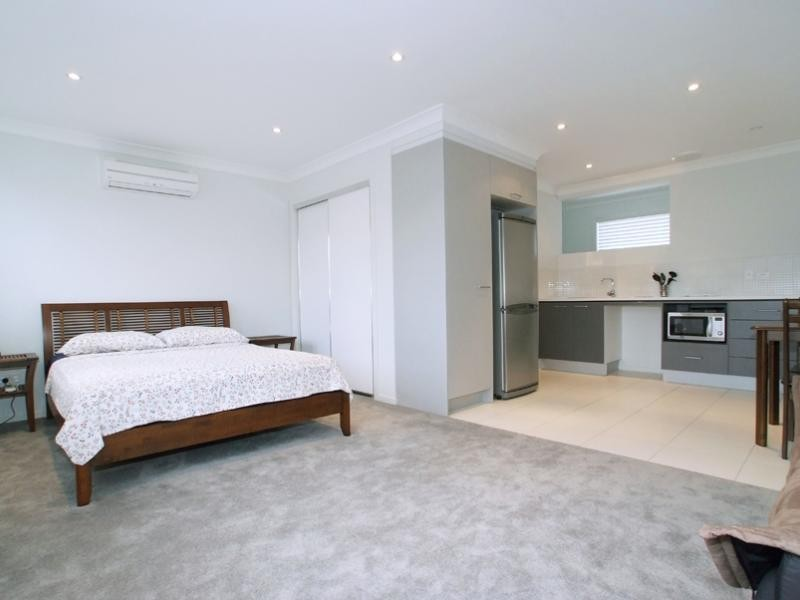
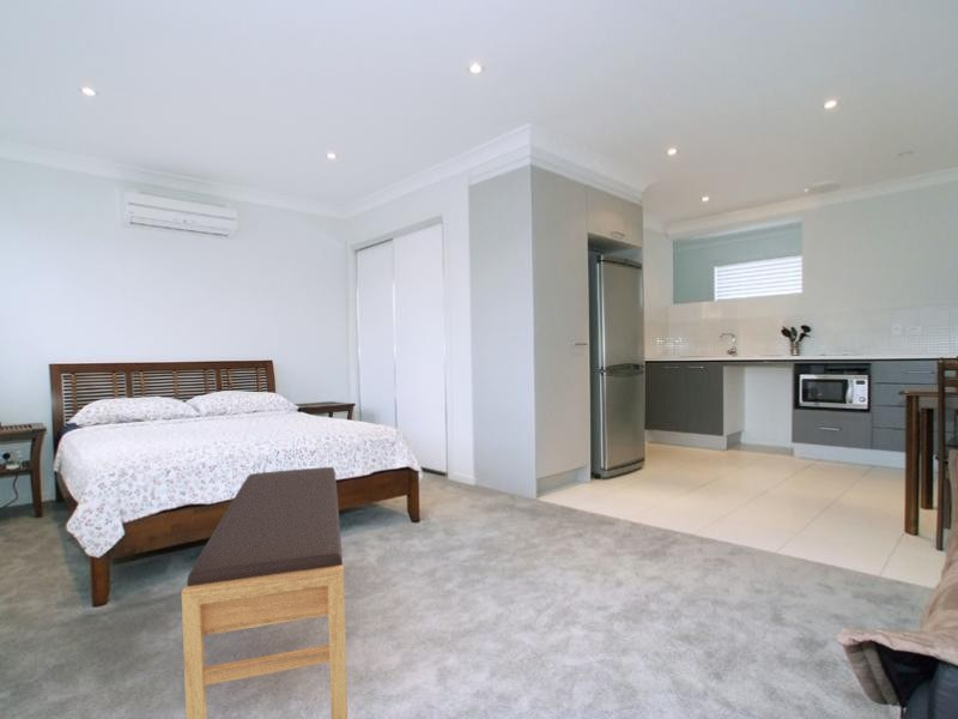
+ bench (284, 564)
